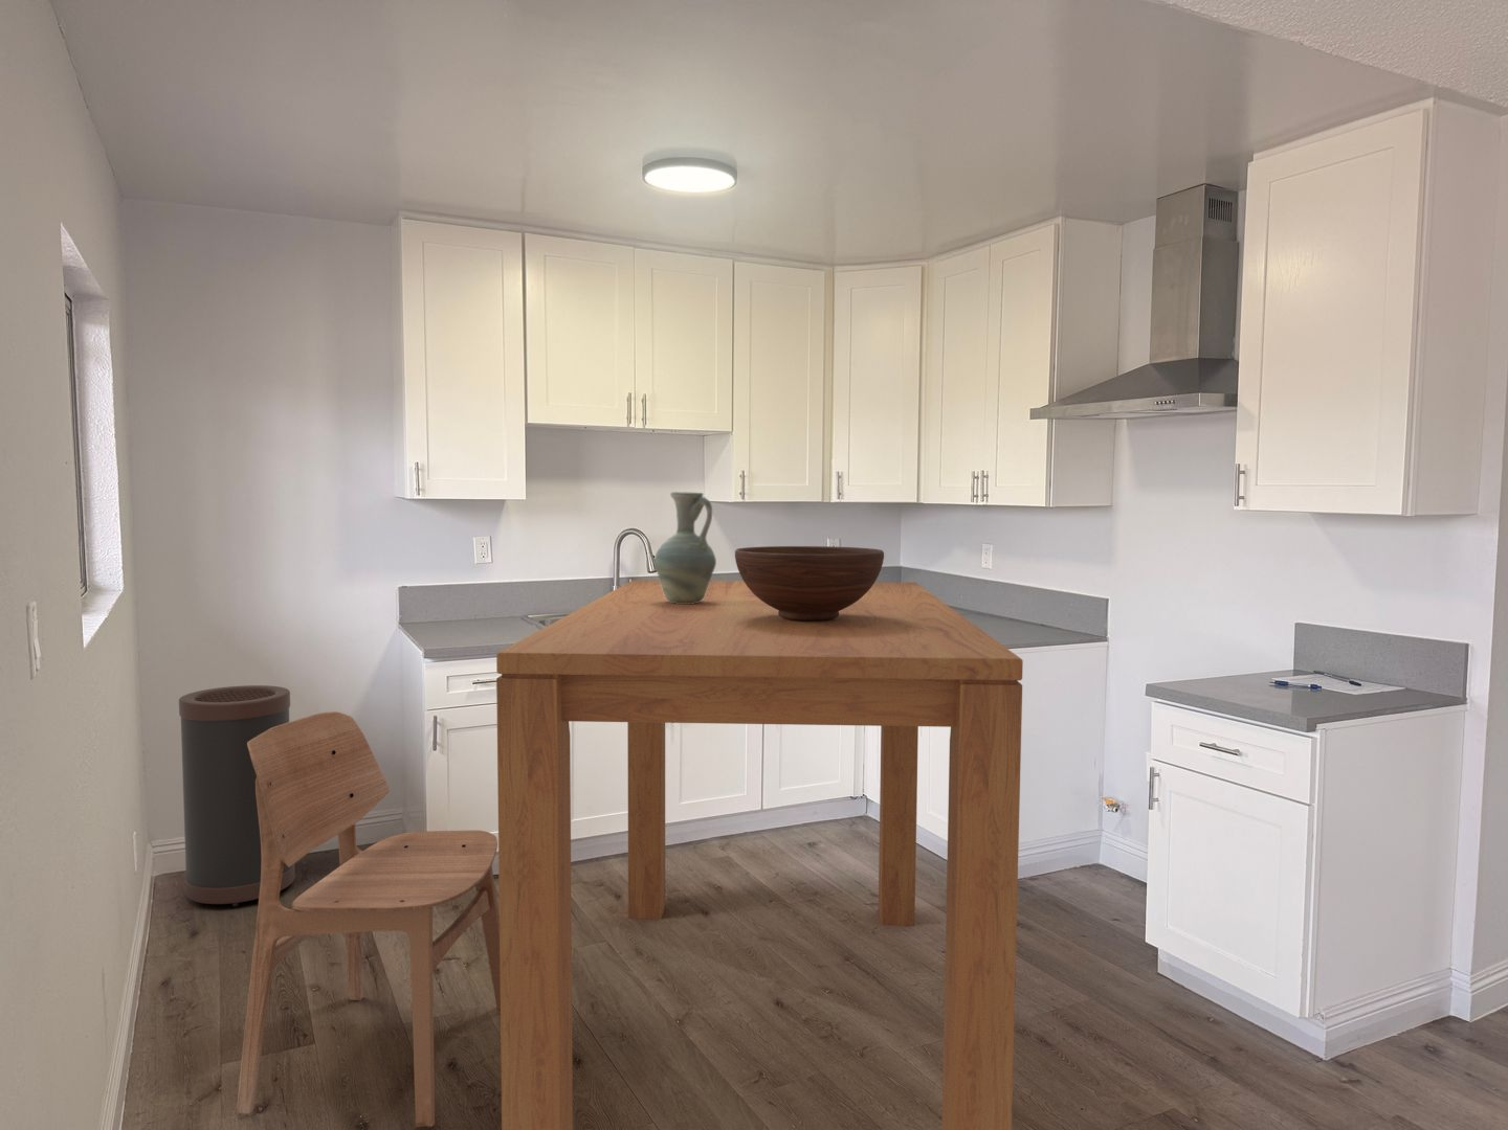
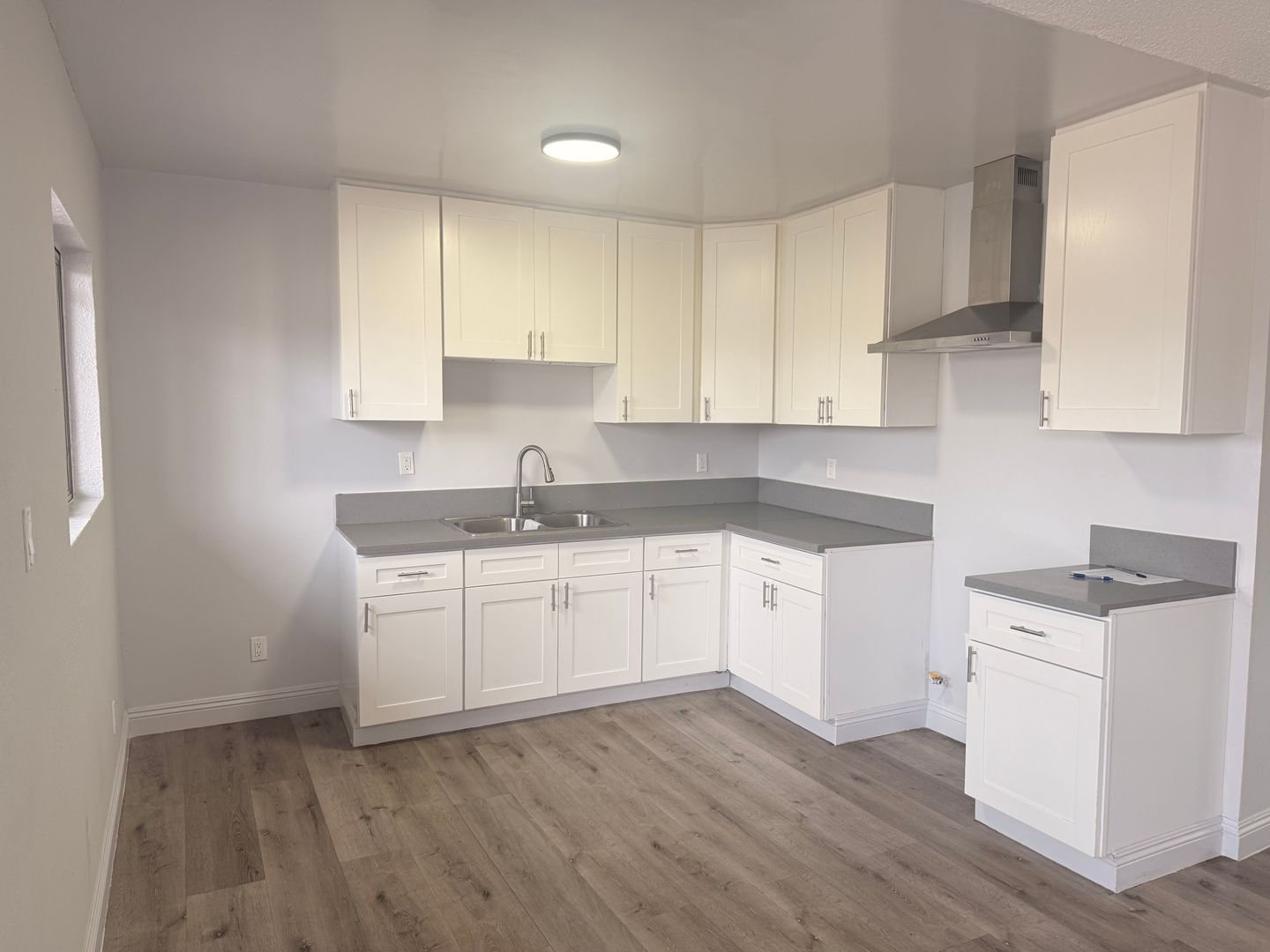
- dining chair (378, 894)
- fruit bowl (809, 583)
- pitcher (685, 546)
- trash can (237, 792)
- dining table (766, 723)
